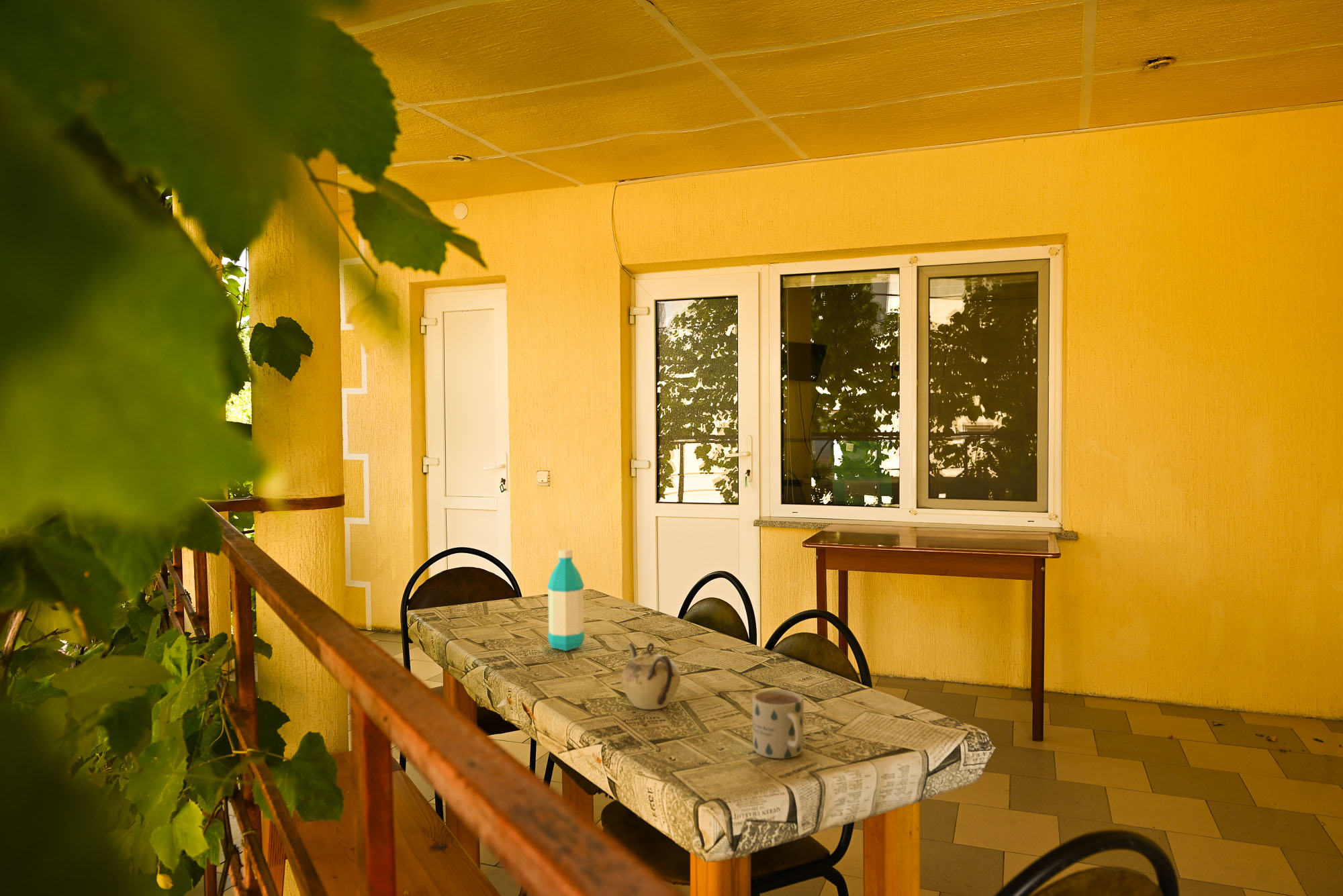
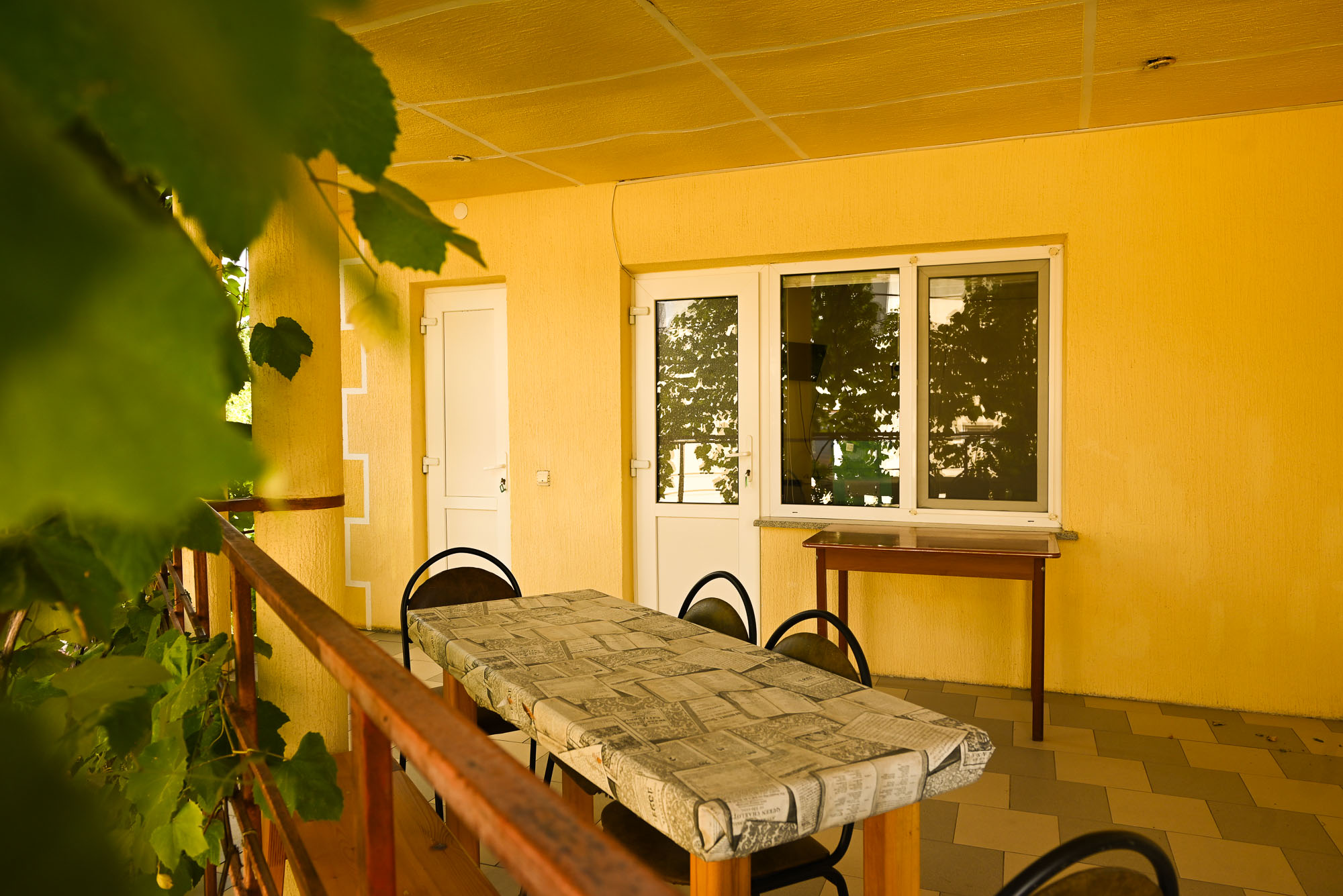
- water bottle (565, 599)
- mug (782, 726)
- teapot (649, 672)
